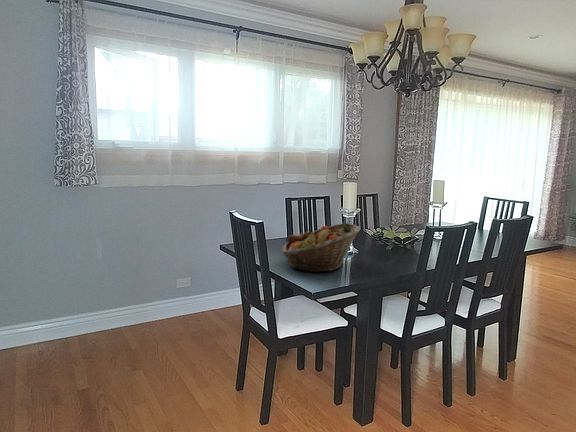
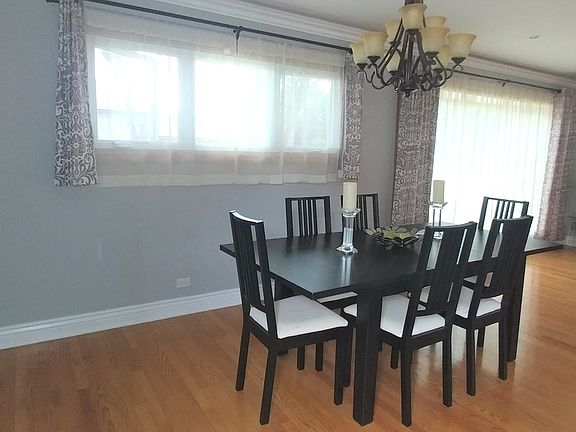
- fruit basket (320, 244)
